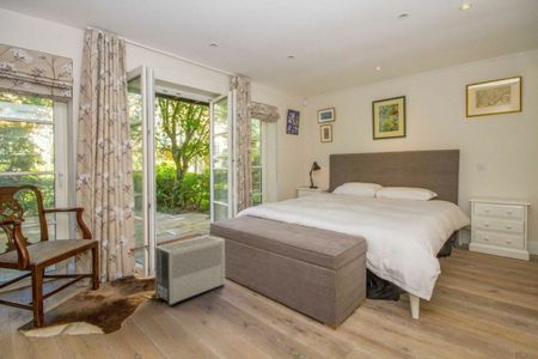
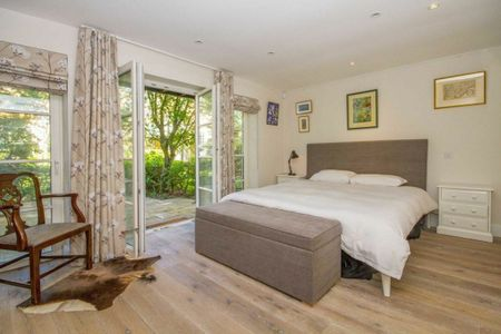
- air purifier (192, 267)
